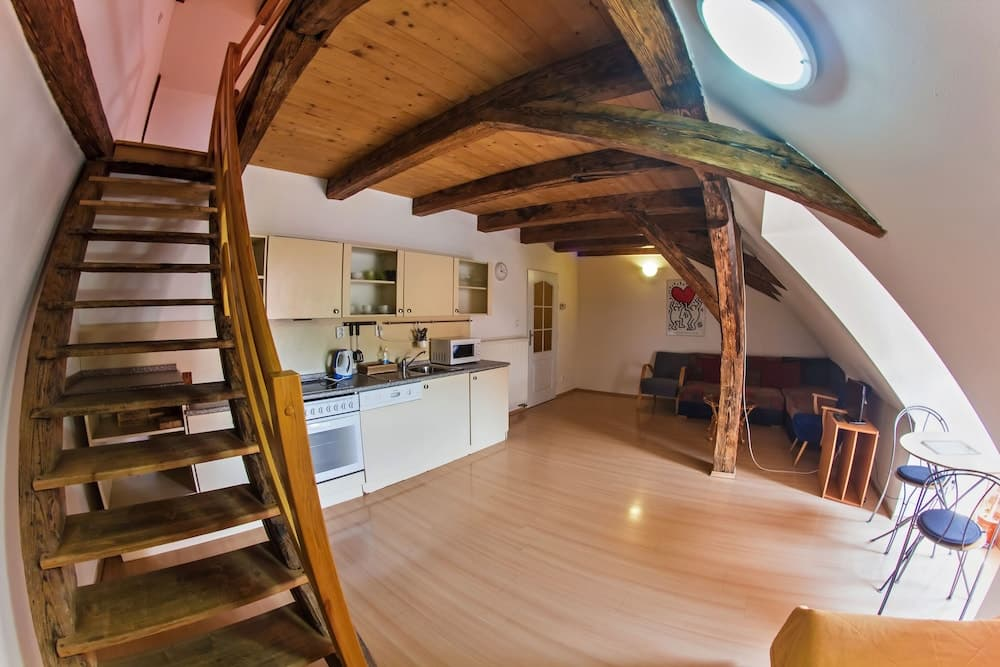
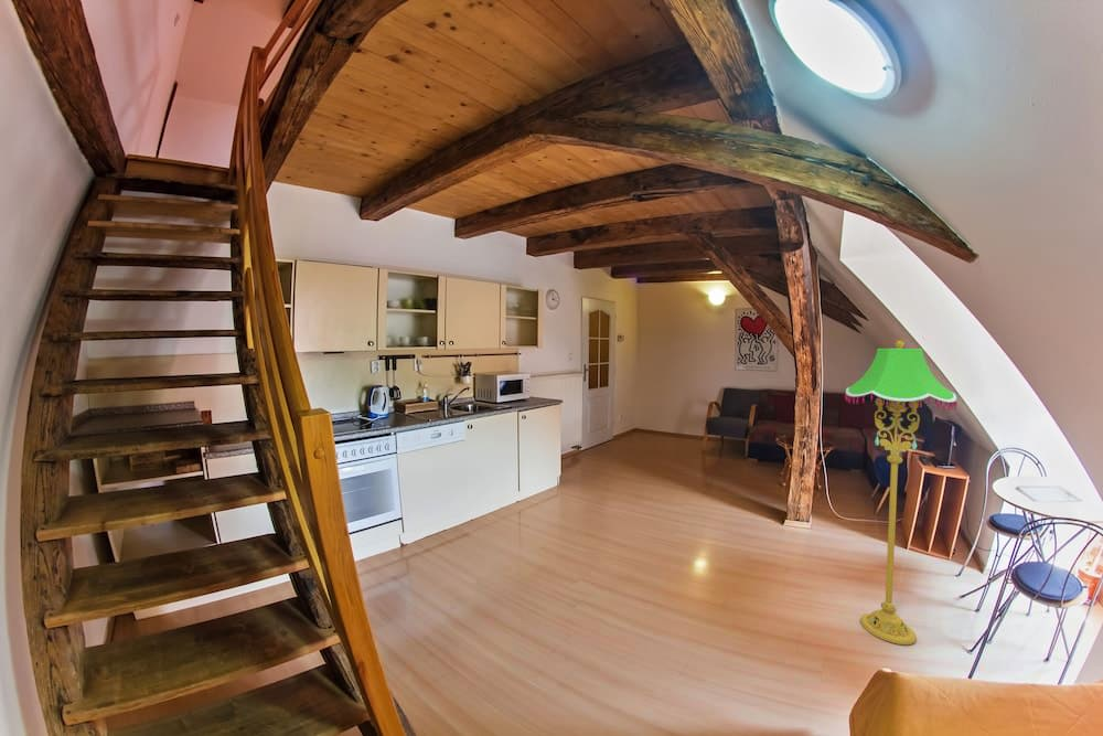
+ floor lamp (893, 487)
